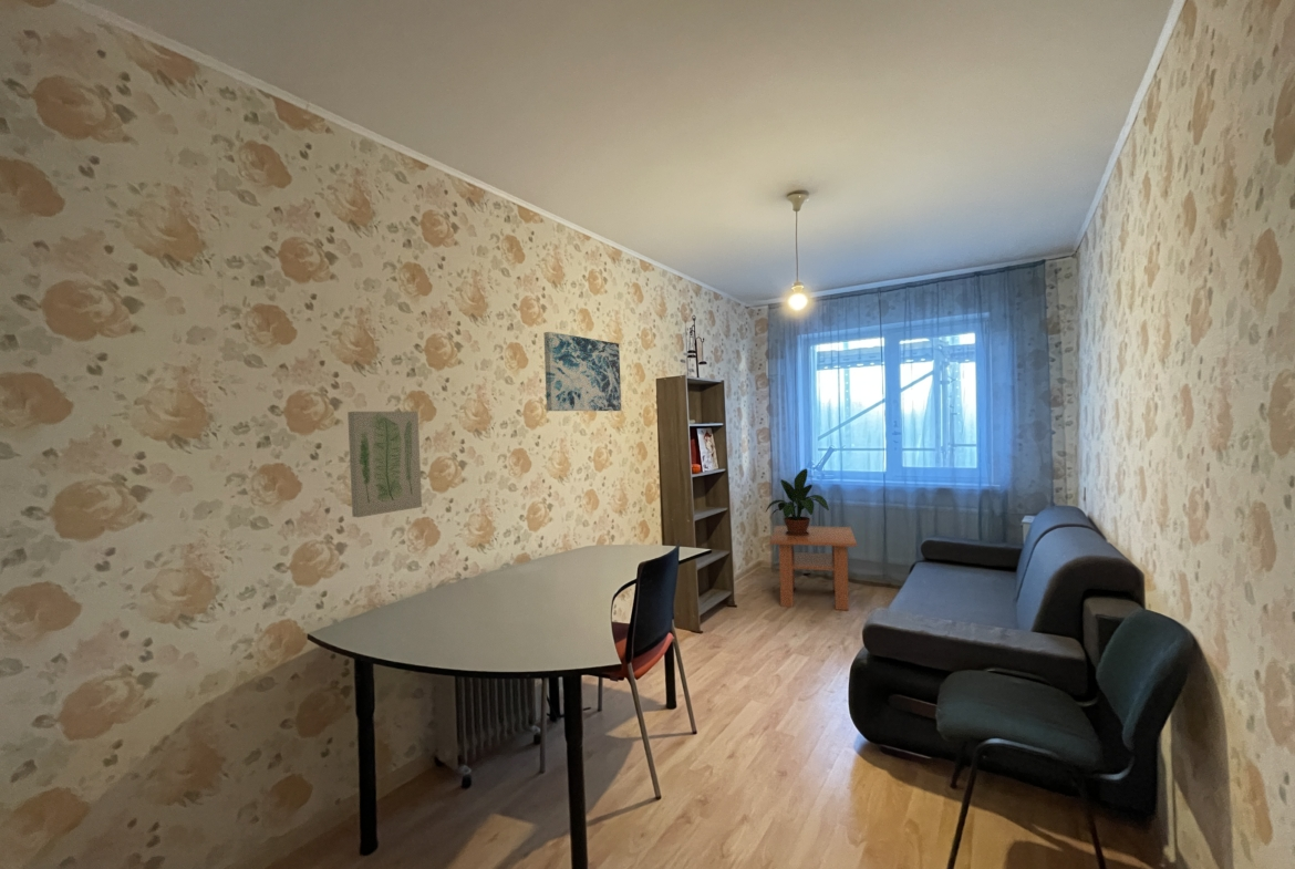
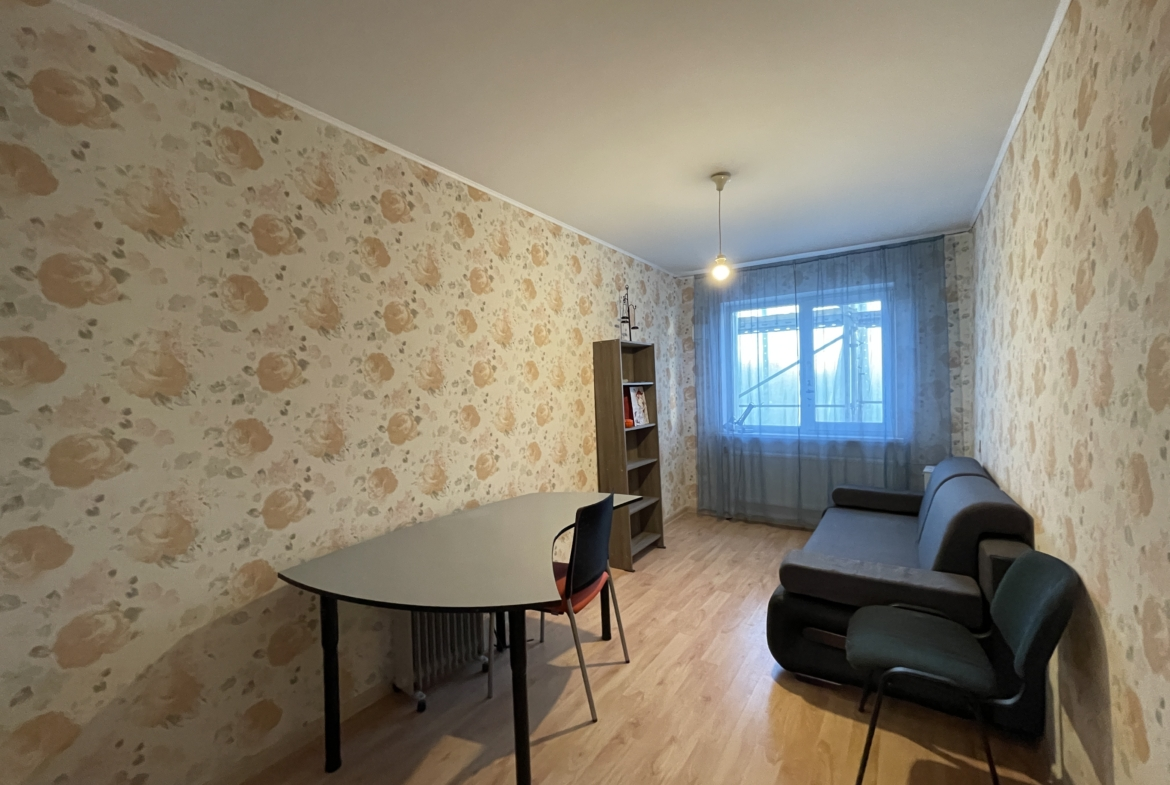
- coffee table (812, 566)
- potted plant (797, 501)
- wall art (386, 462)
- wall art (584, 374)
